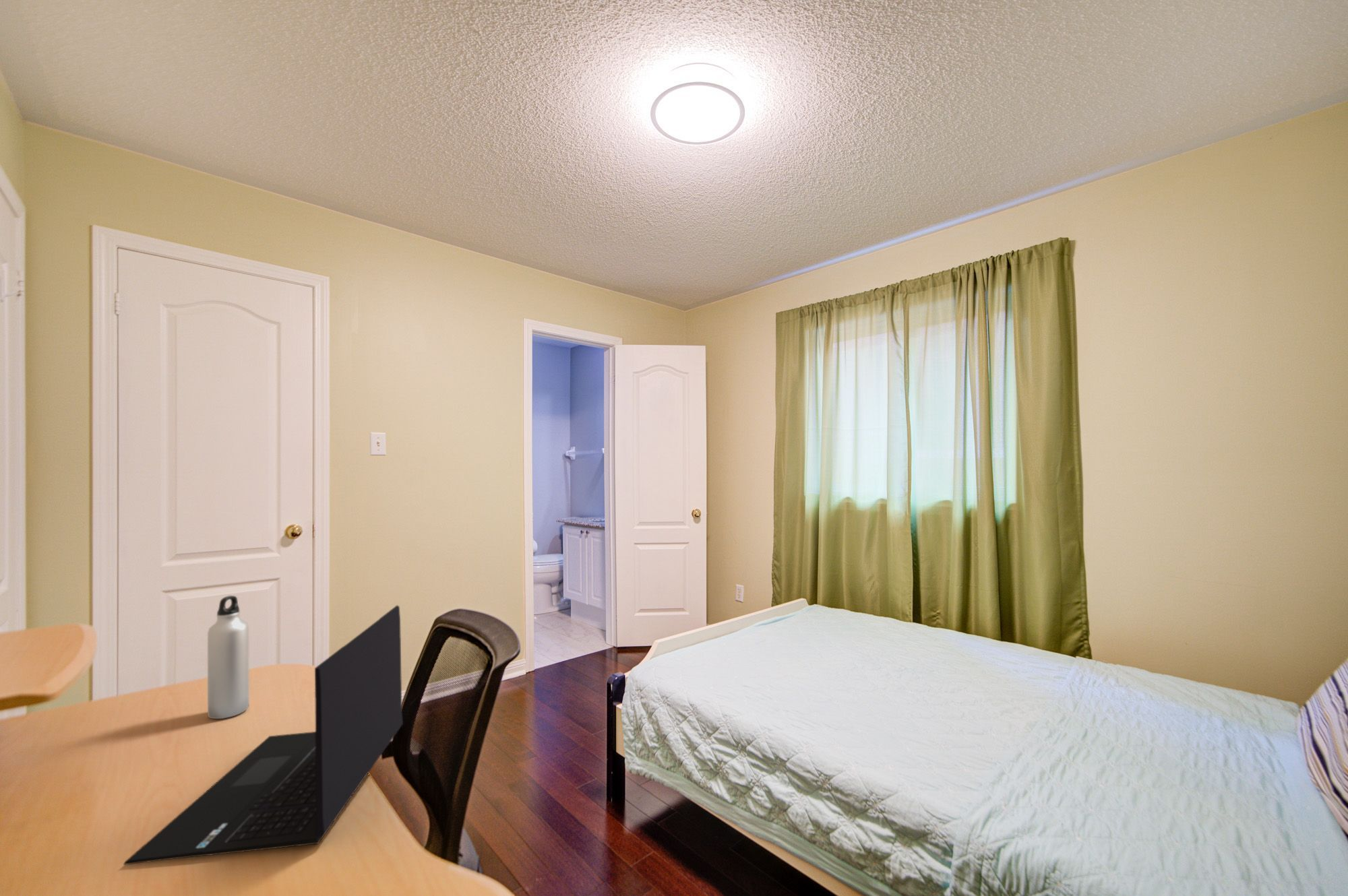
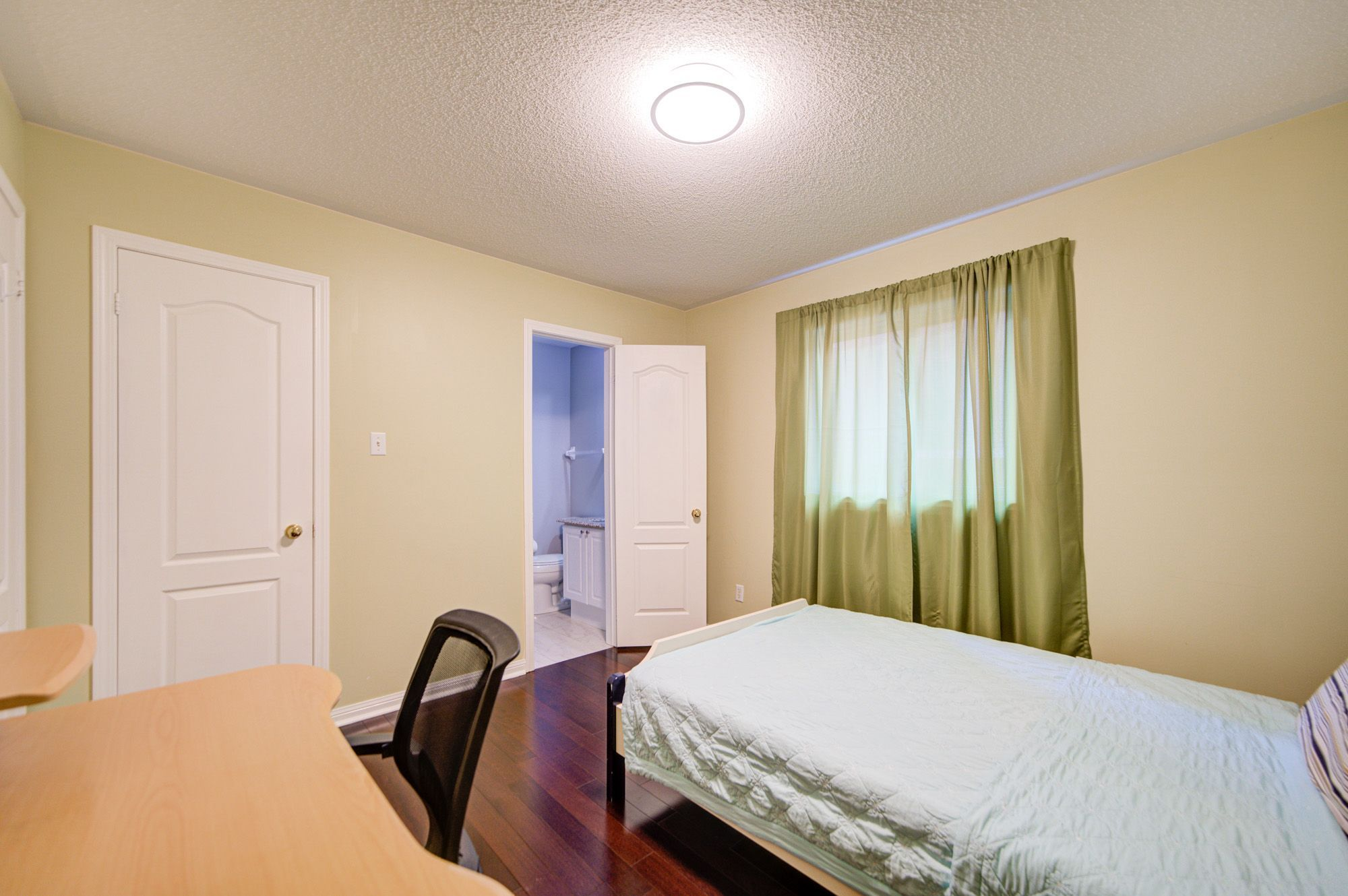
- laptop (290, 734)
- water bottle (228, 654)
